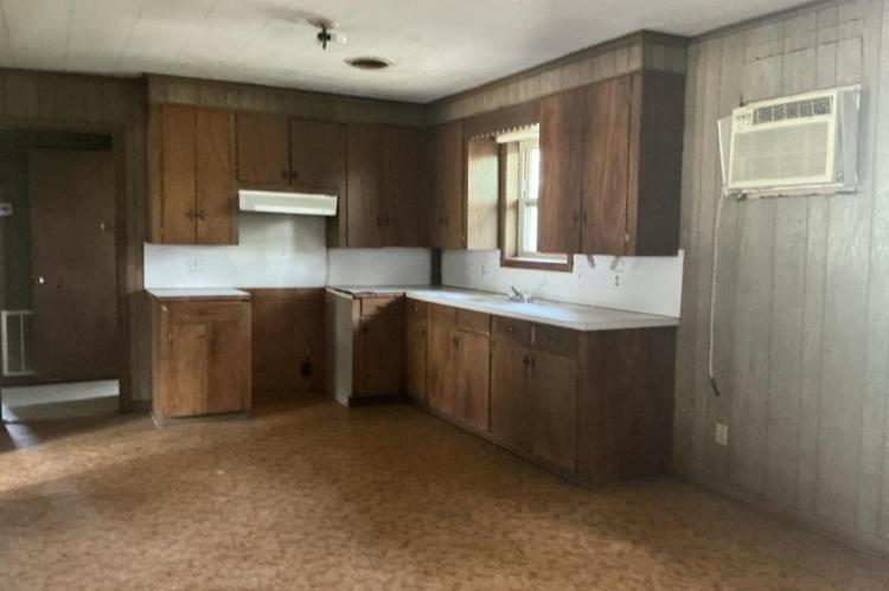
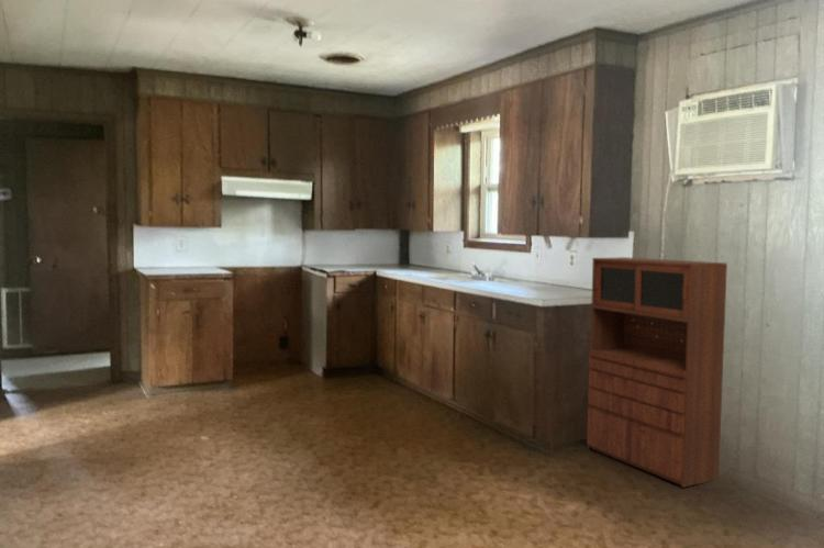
+ cabinet (650, 362)
